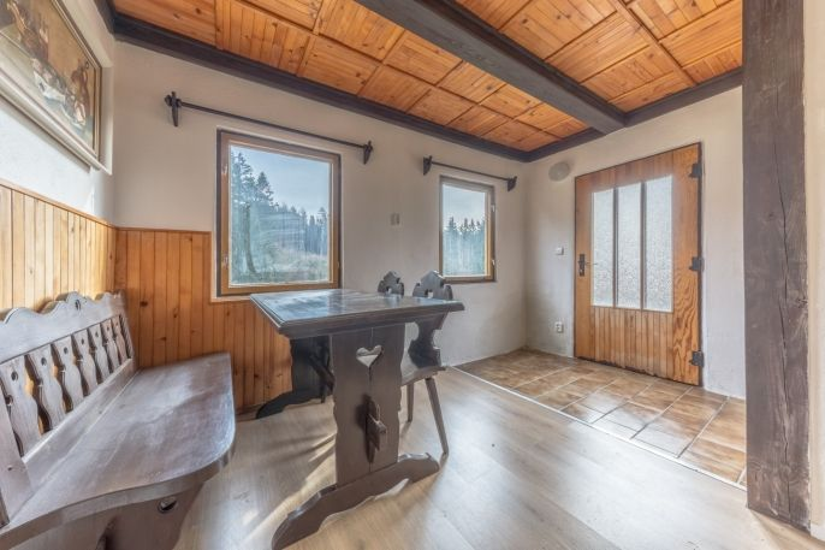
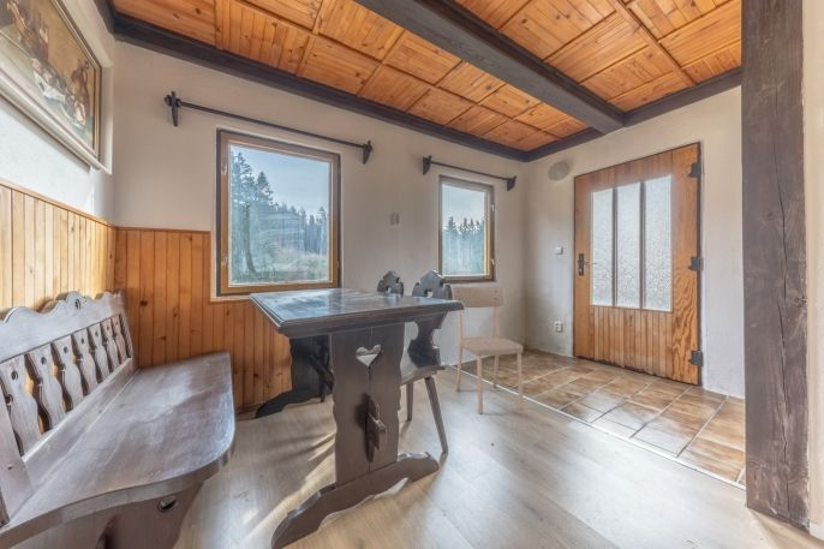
+ dining chair (486, 342)
